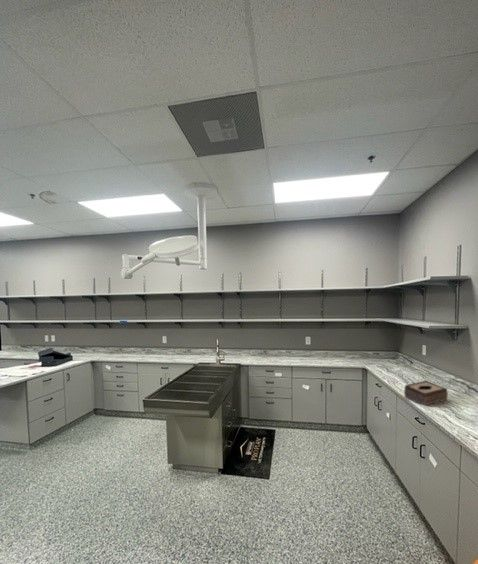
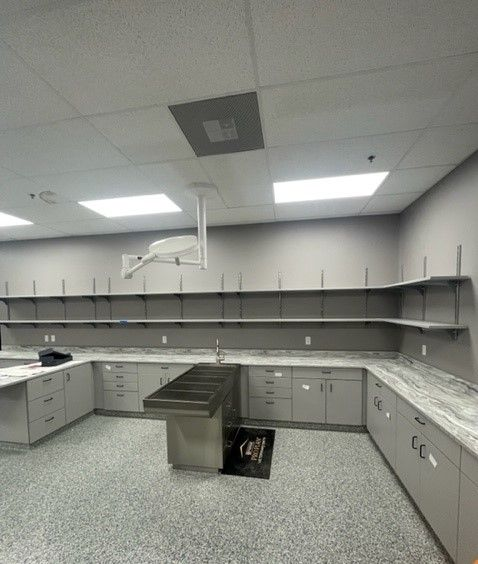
- tissue box (425, 393)
